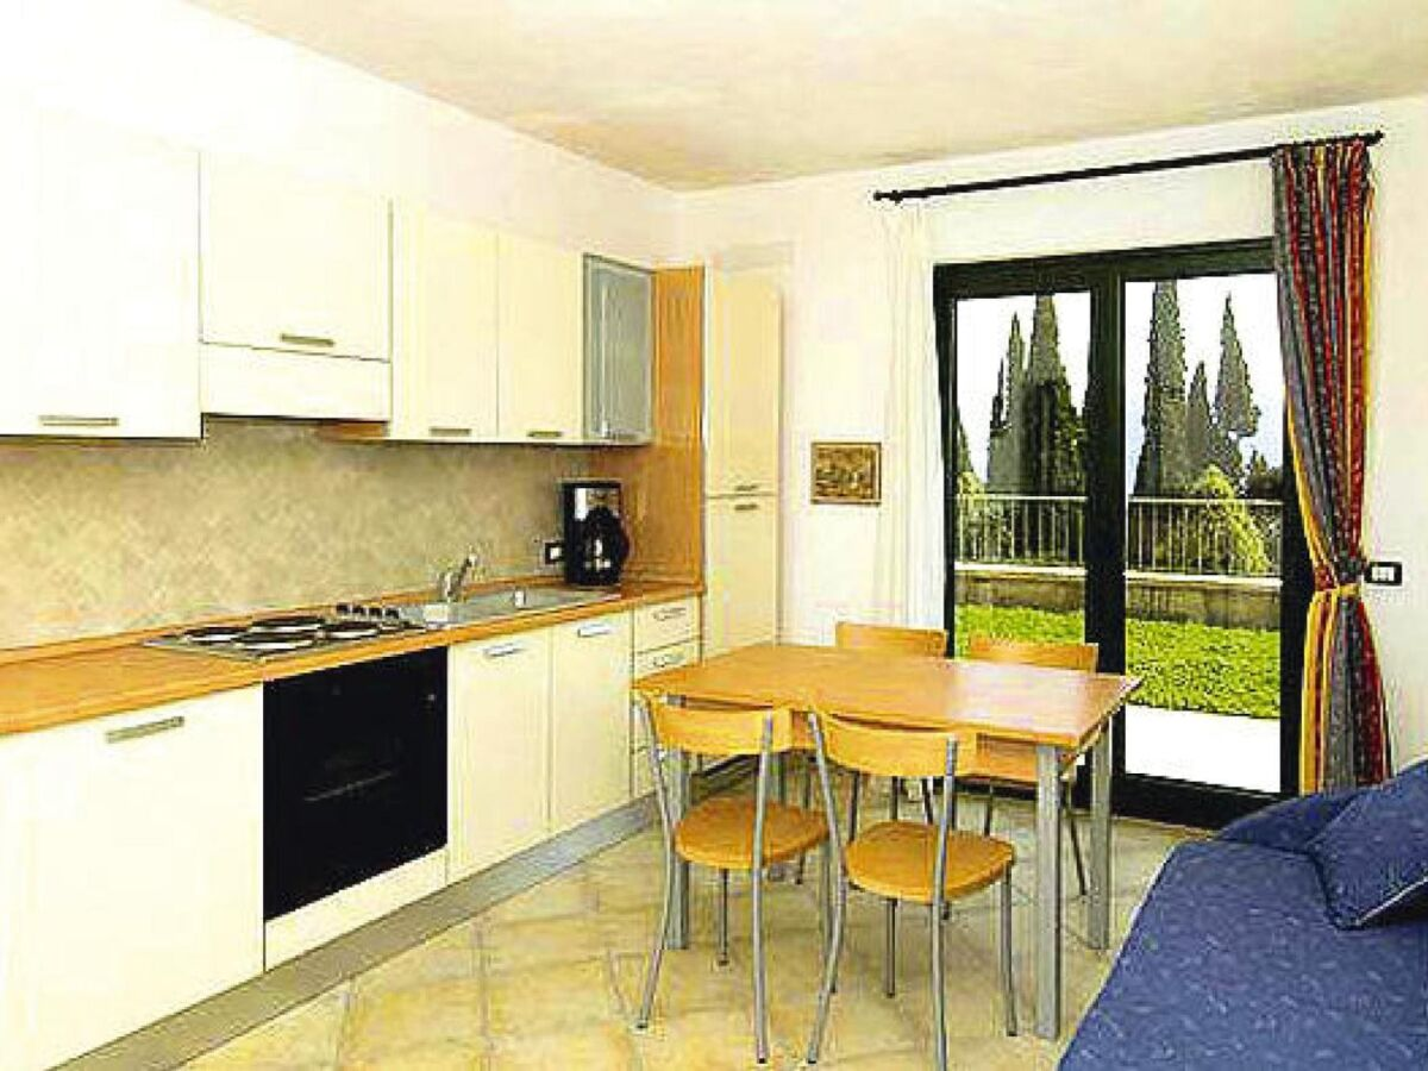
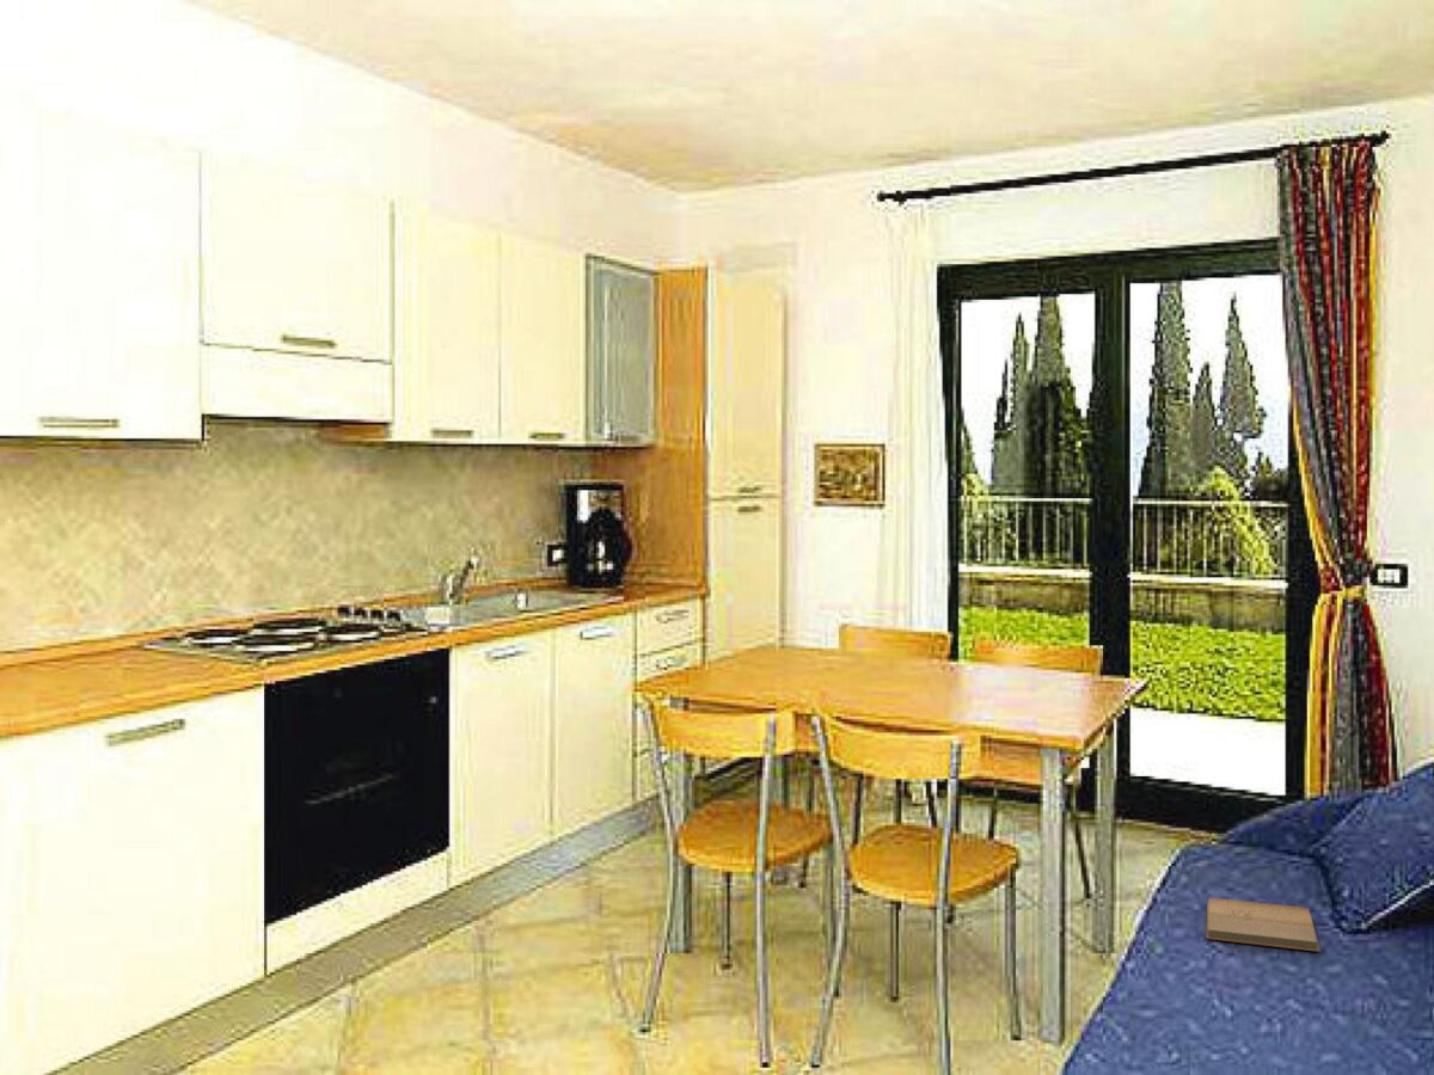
+ book (1260, 922)
